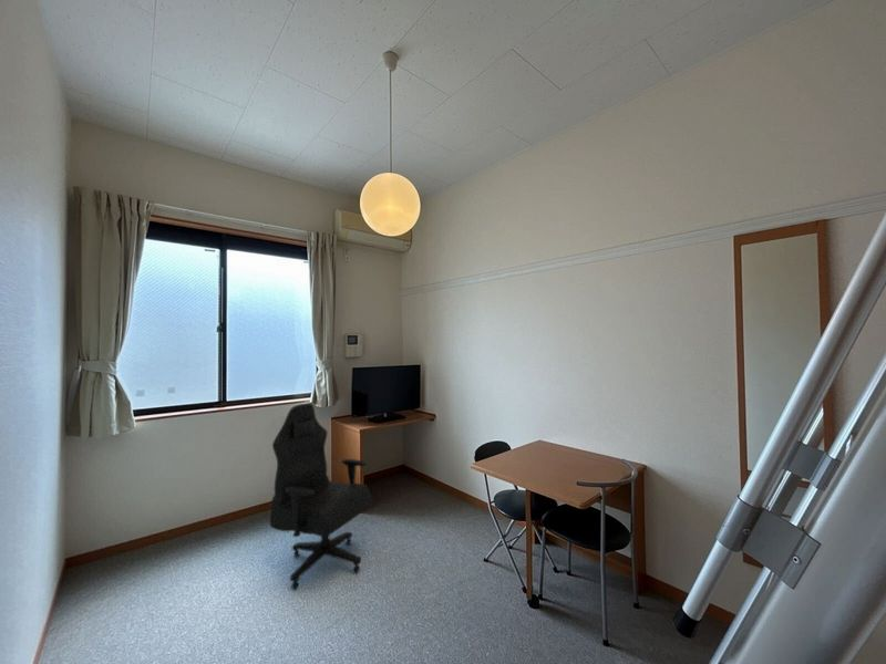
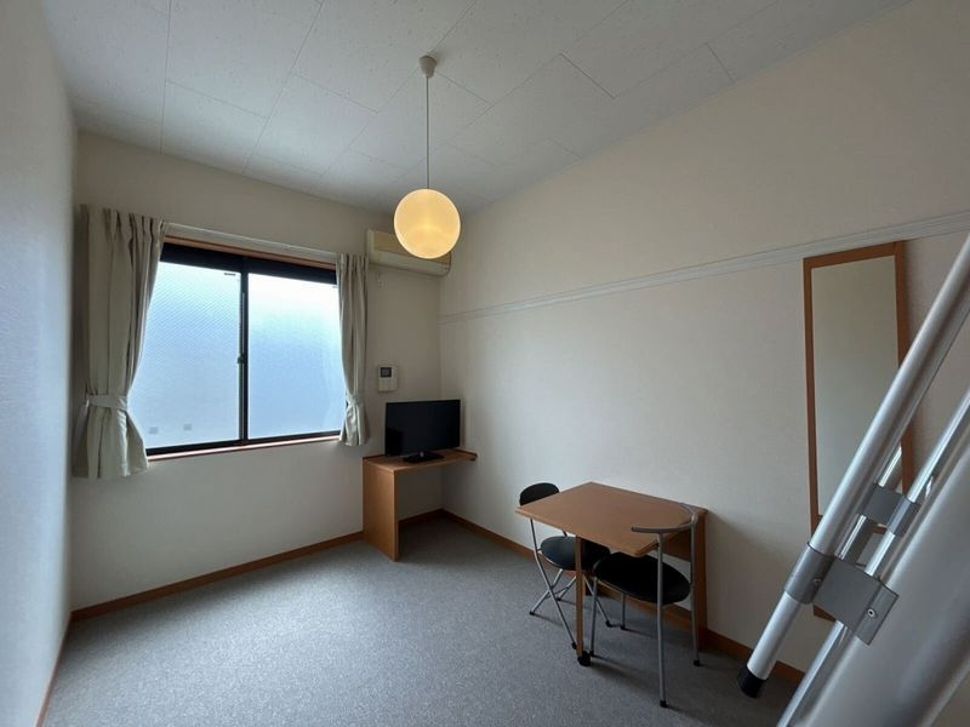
- office chair (324, 484)
